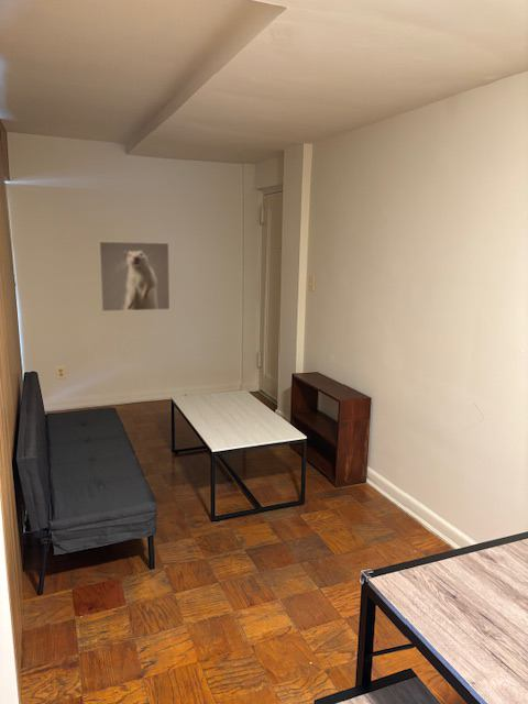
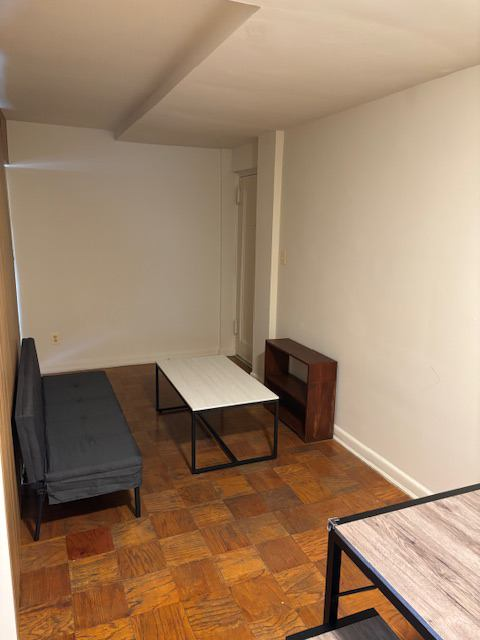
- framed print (135, 276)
